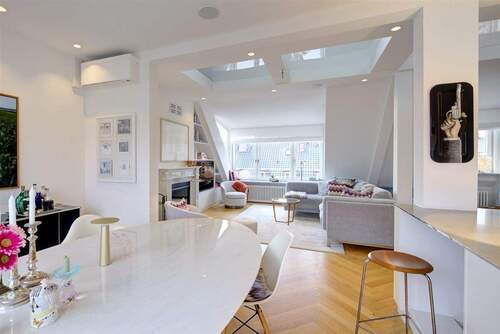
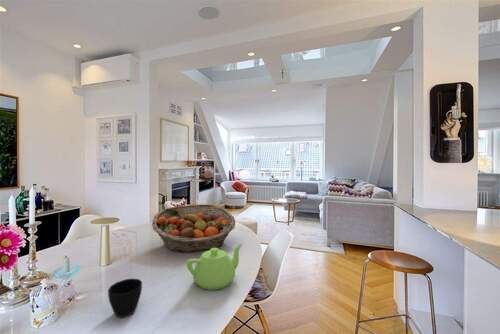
+ fruit basket (195, 225)
+ teapot (216, 264)
+ cup (127, 297)
